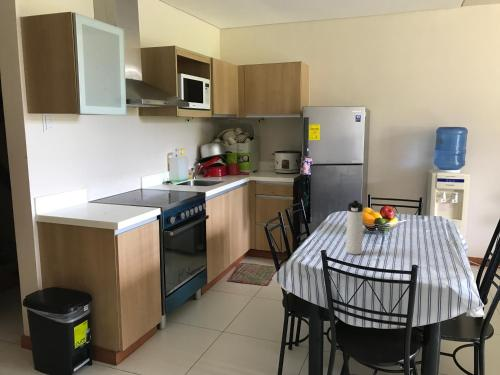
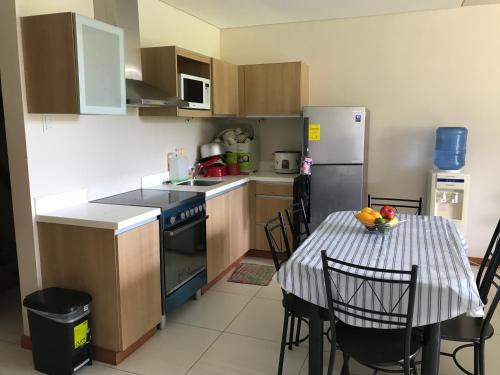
- thermos bottle (354, 227)
